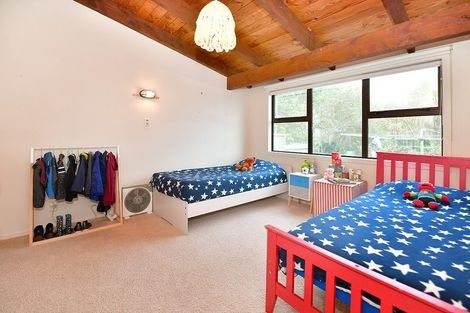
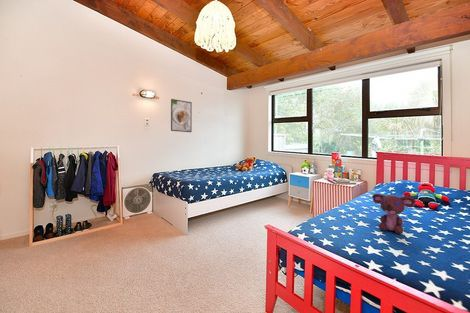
+ teddy bear (391, 213)
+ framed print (181, 116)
